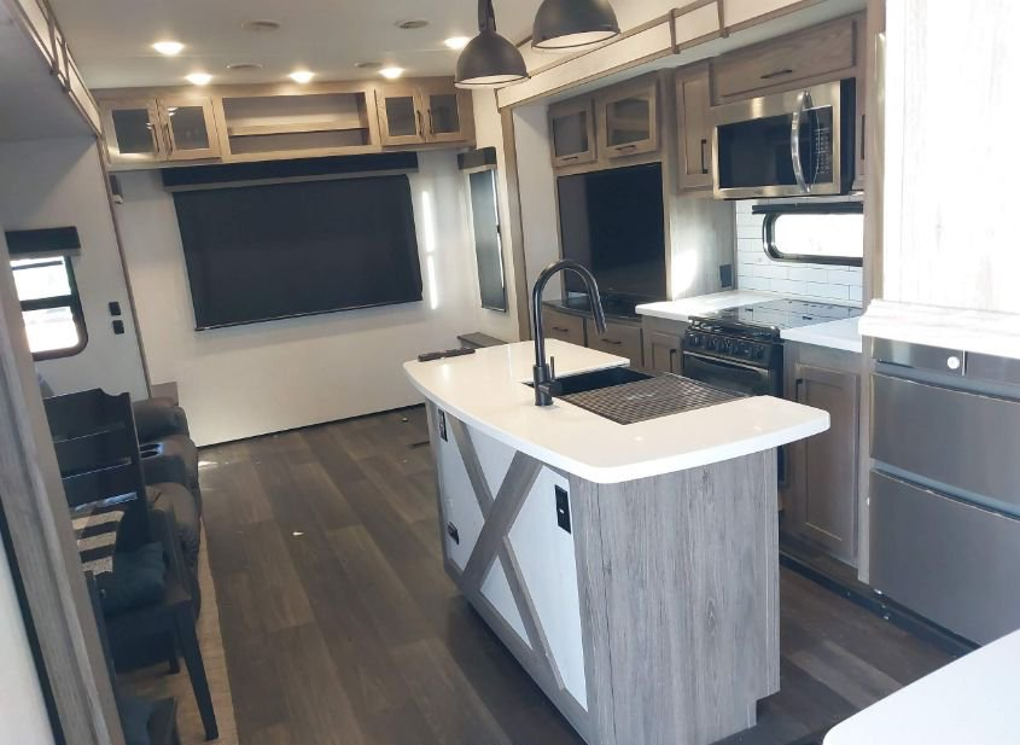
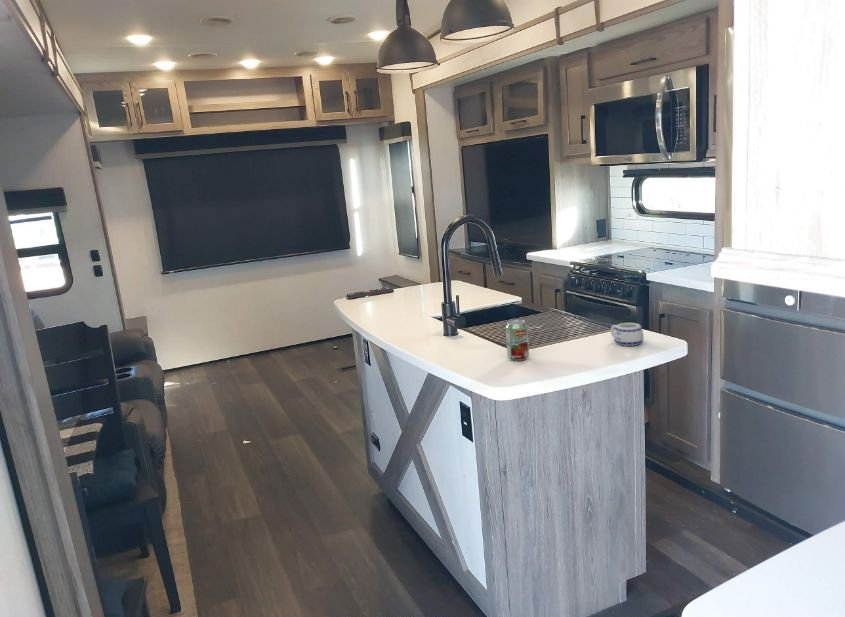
+ beverage can (517, 340)
+ mug (625, 333)
